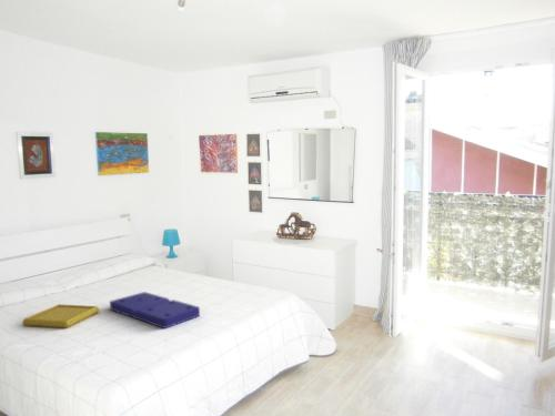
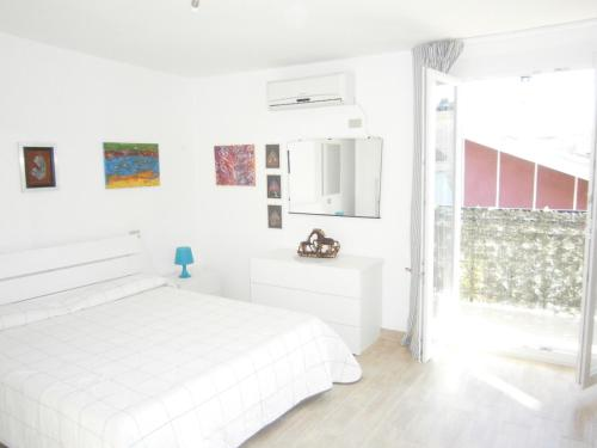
- serving tray (62, 315)
- cushion (153, 308)
